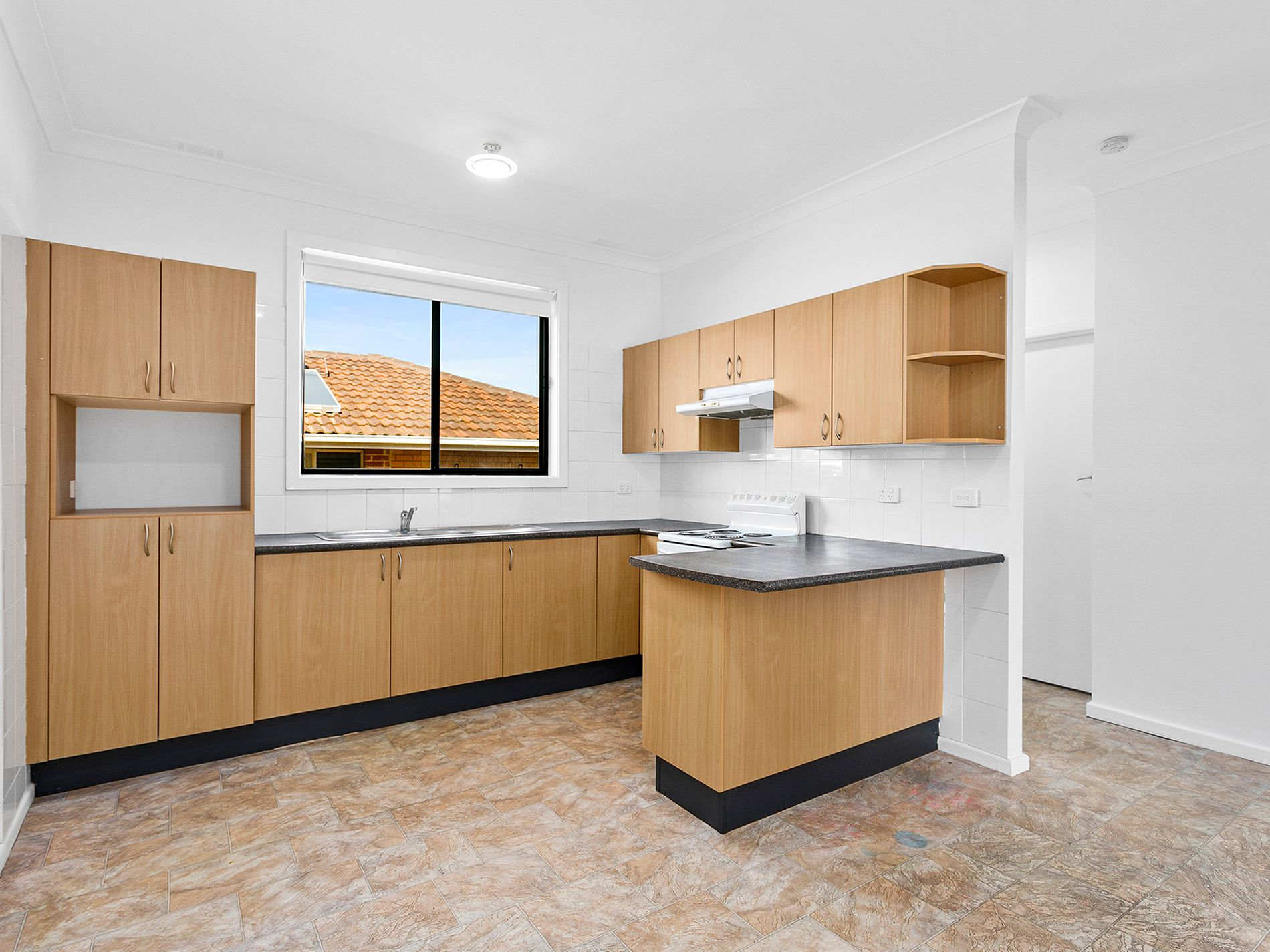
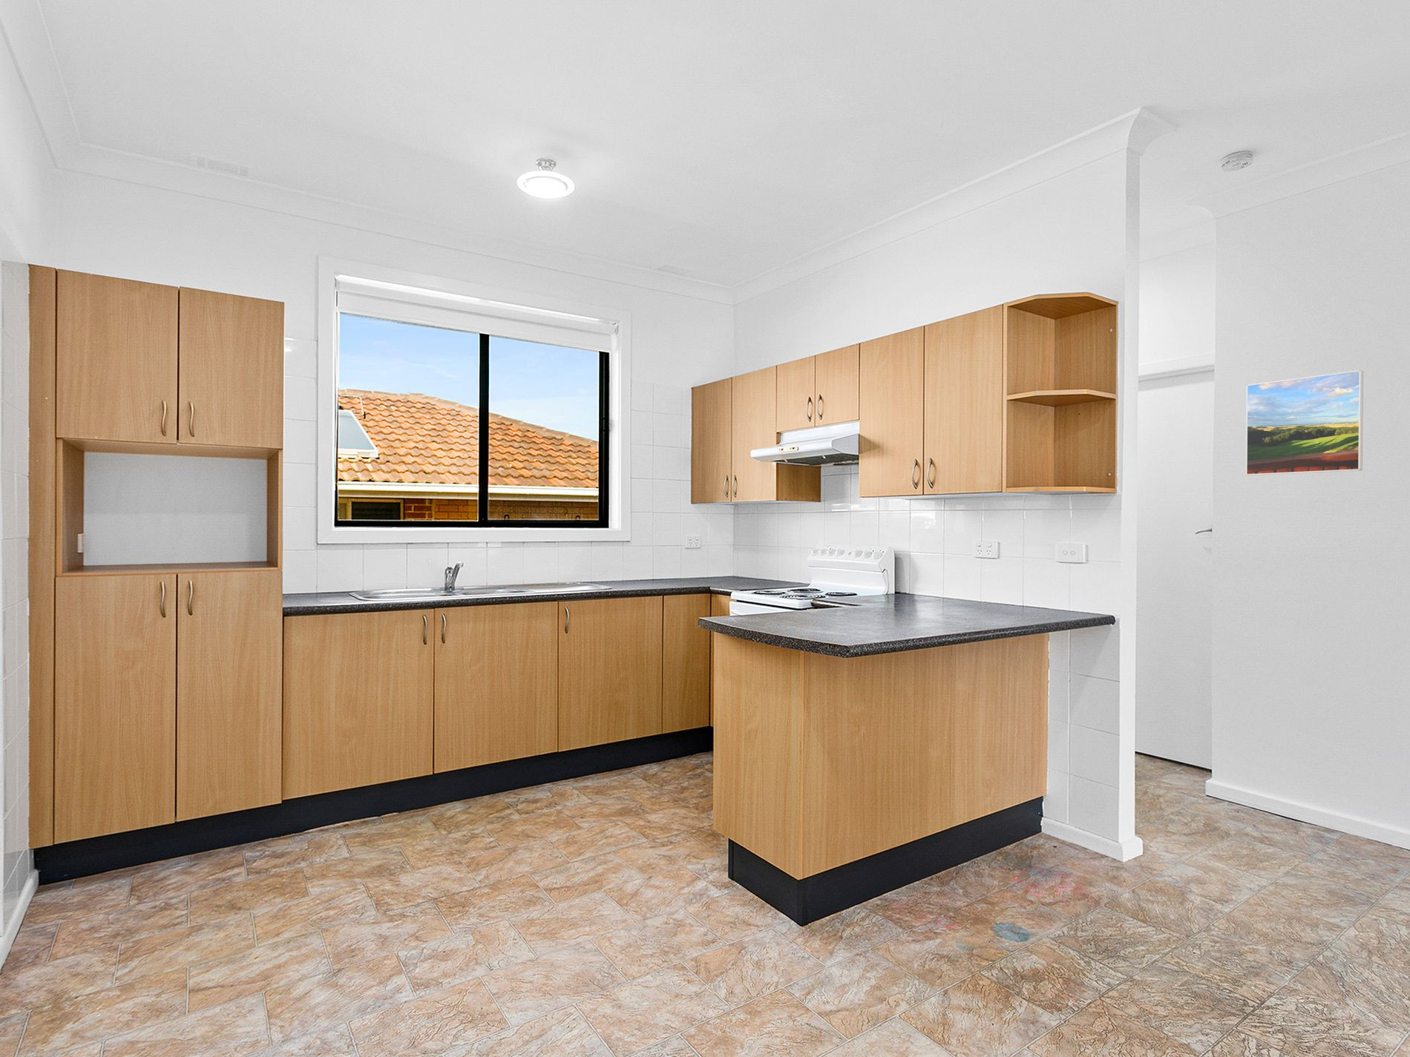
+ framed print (1301, 425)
